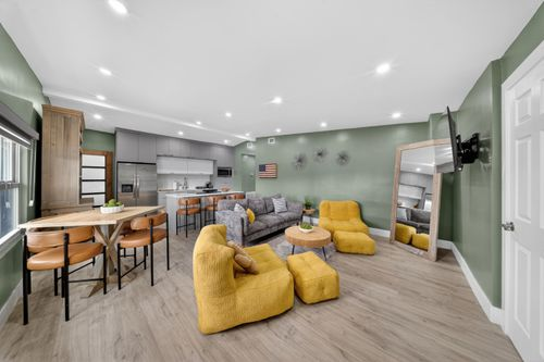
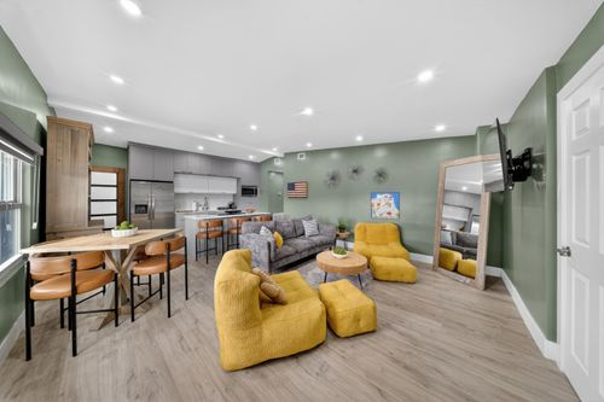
+ wall art (384, 205)
